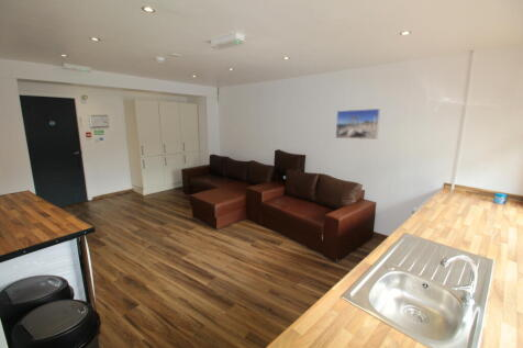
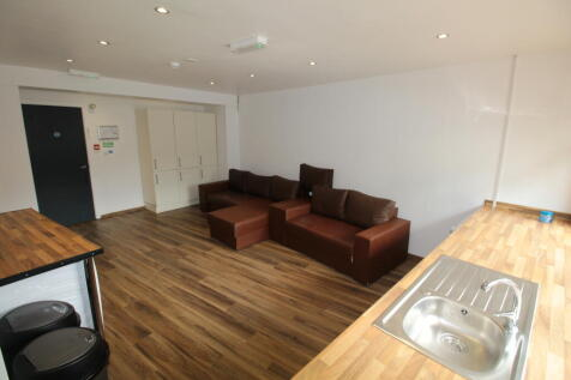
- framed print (356, 124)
